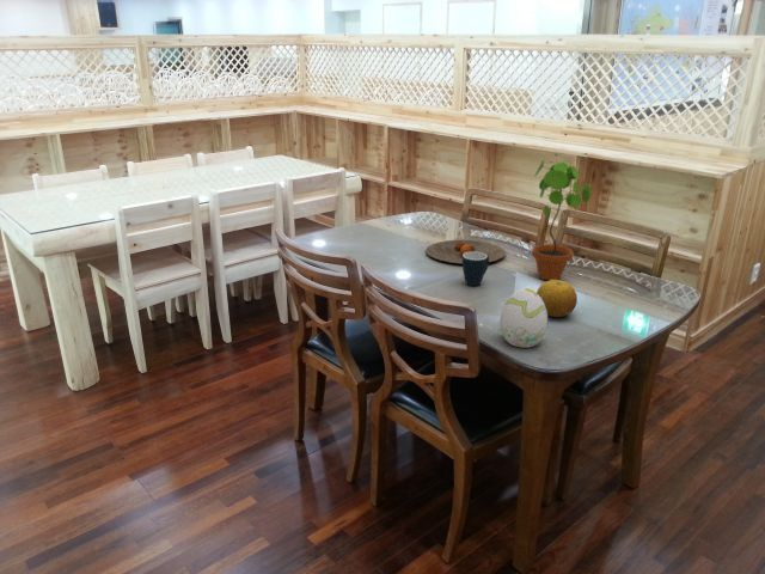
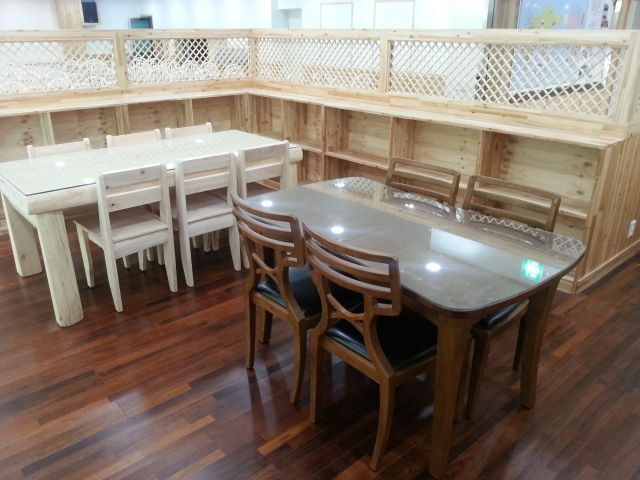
- decorative egg (524, 315)
- fruit (556, 298)
- potted plant (555, 219)
- mug (477, 268)
- plate (465, 248)
